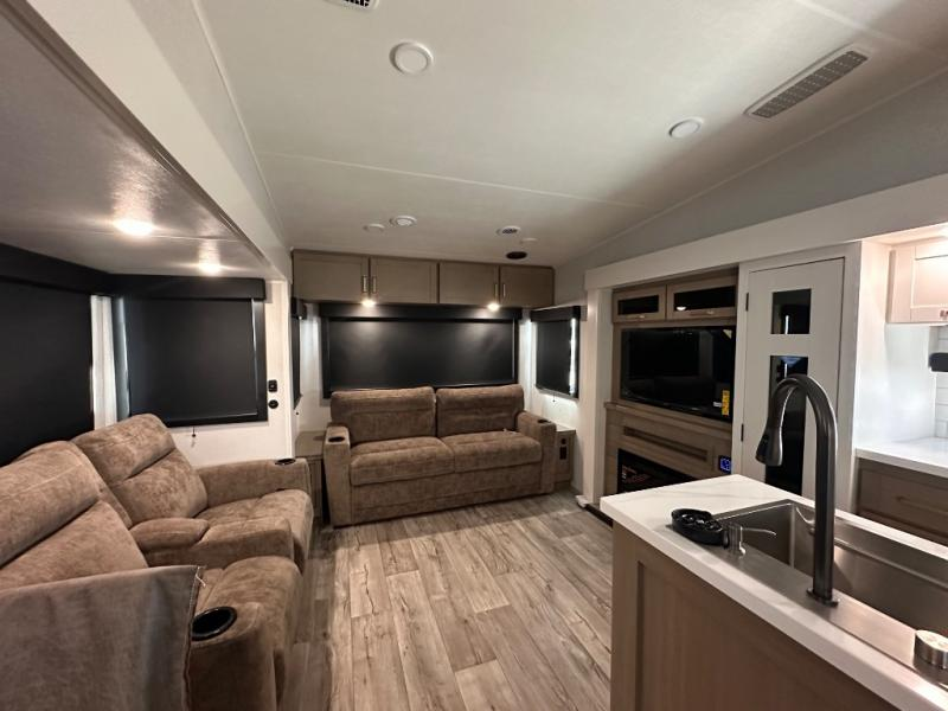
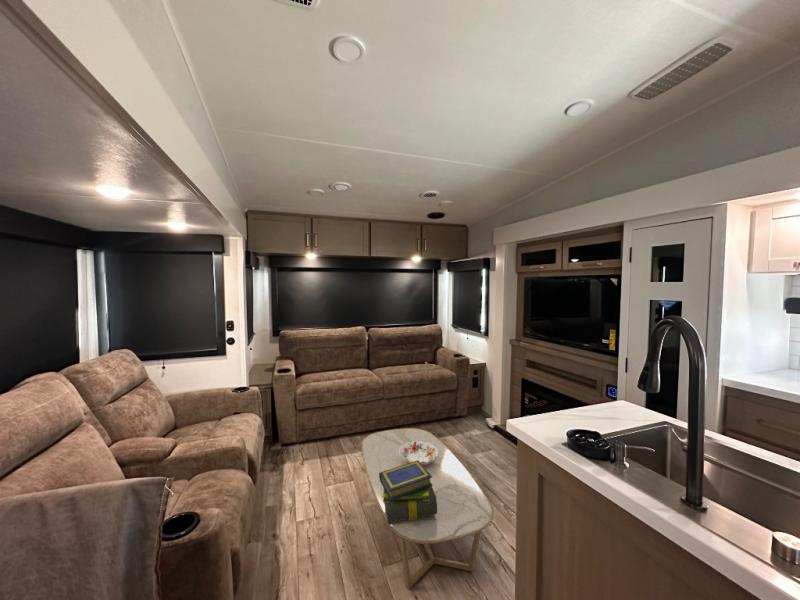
+ stack of books (407, 490)
+ coffee table (432, 487)
+ decorative bowl (418, 454)
